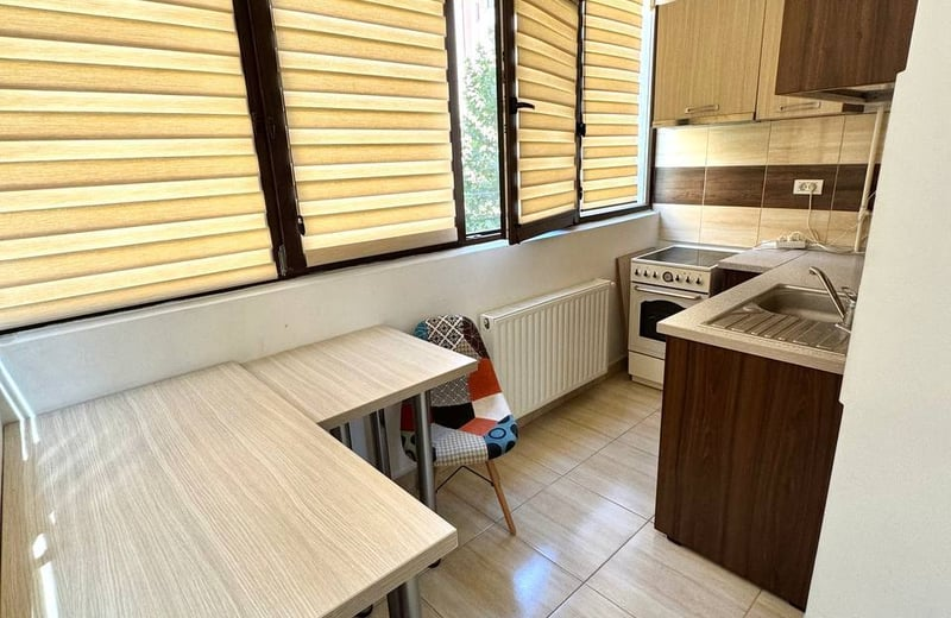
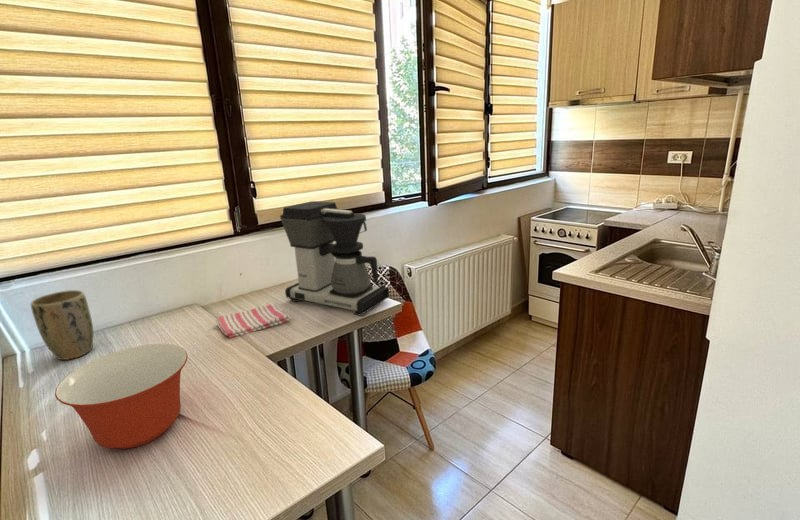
+ dish towel (253, 318)
+ coffee maker (334, 255)
+ mixing bowl (133, 400)
+ plant pot (66, 325)
